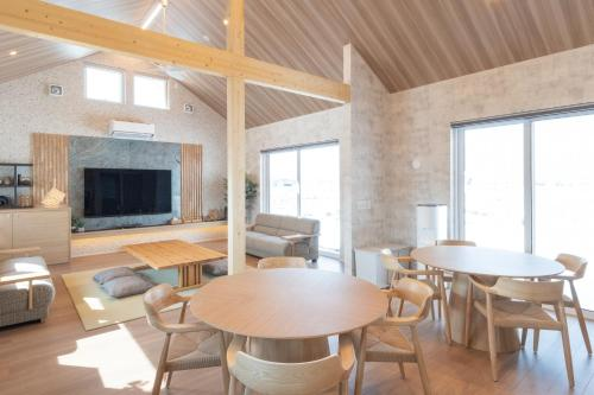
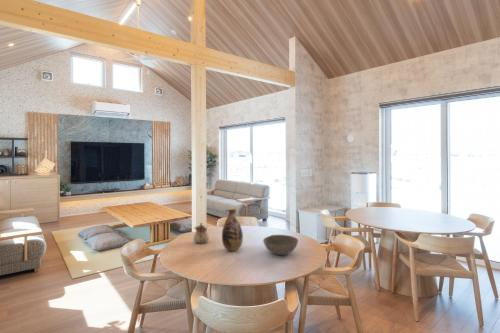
+ teapot (201, 232)
+ bowl (280, 245)
+ vase (232, 229)
